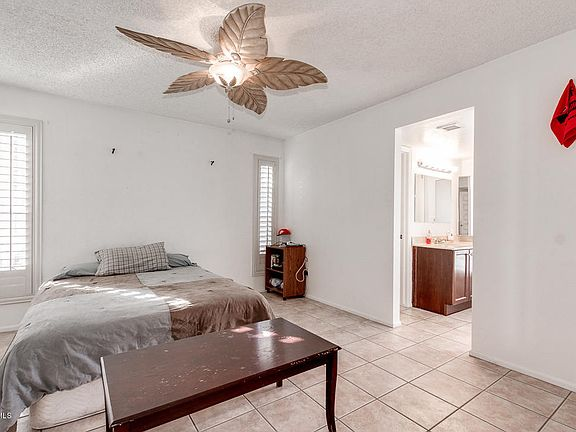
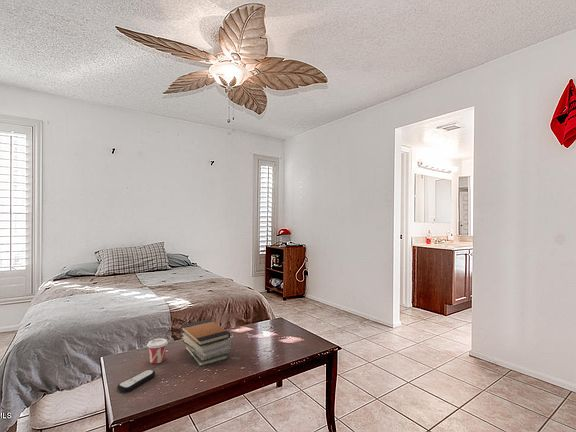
+ cup (157, 351)
+ book stack (205, 341)
+ remote control (137, 379)
